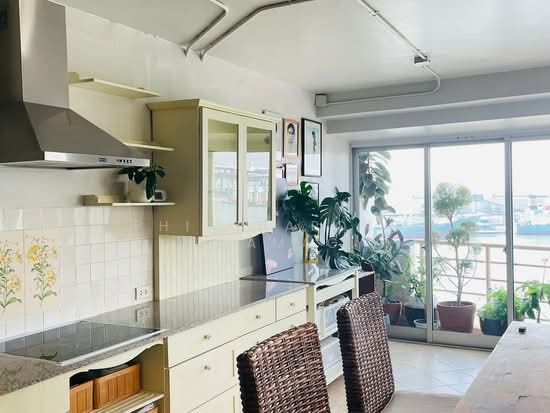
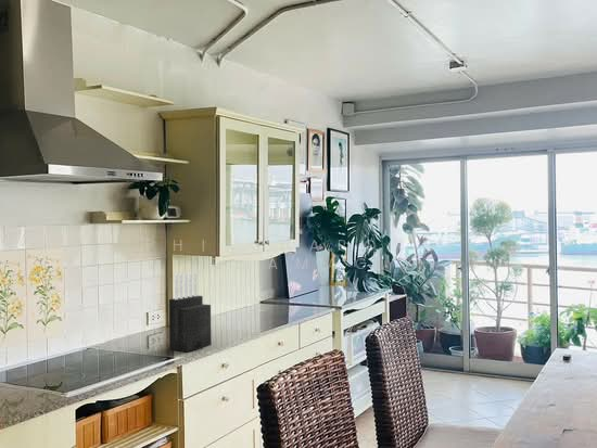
+ knife block (192, 310)
